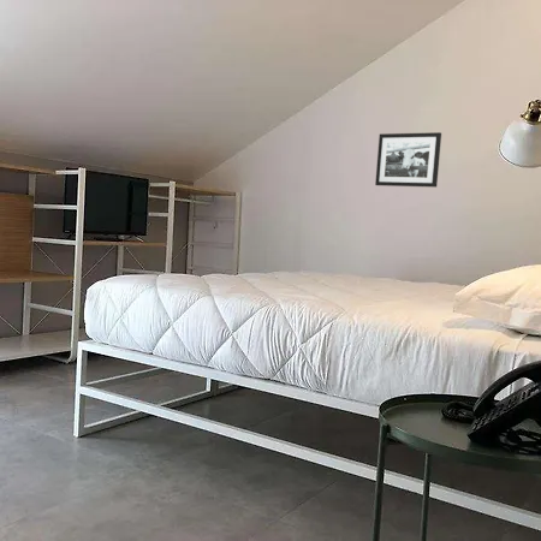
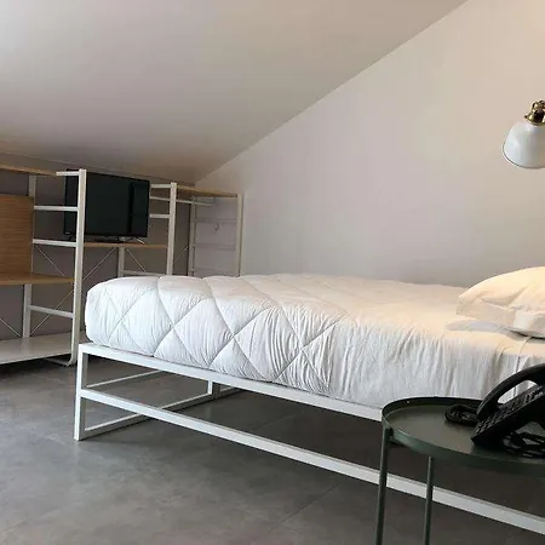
- picture frame (406, 160)
